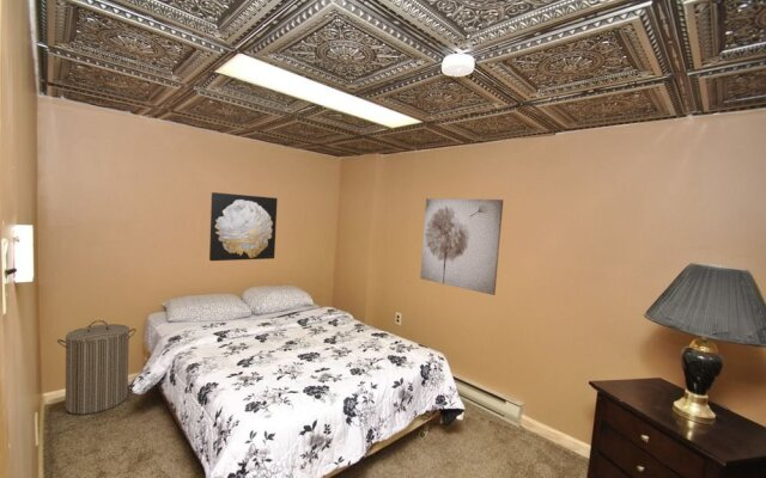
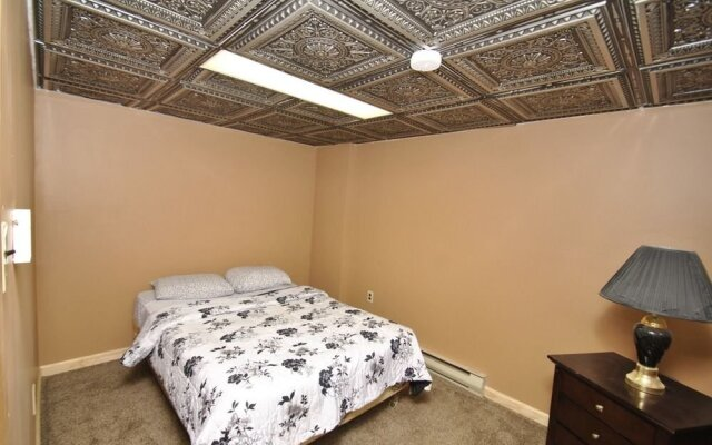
- laundry hamper (98, 361)
- wall art (244, 227)
- wall art (457, 243)
